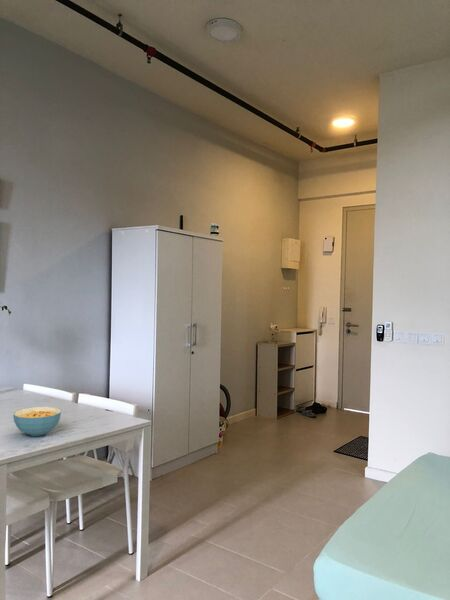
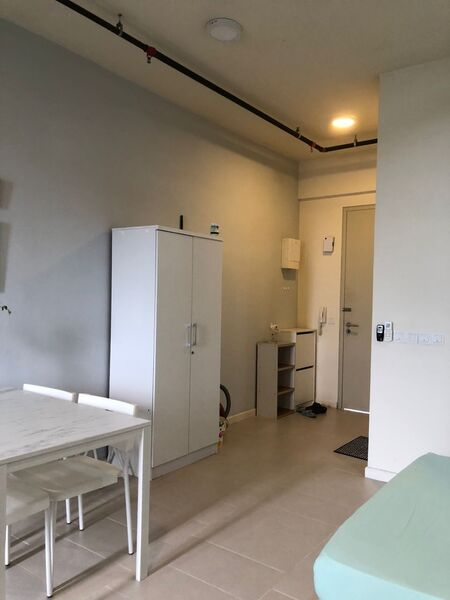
- cereal bowl (37, 423)
